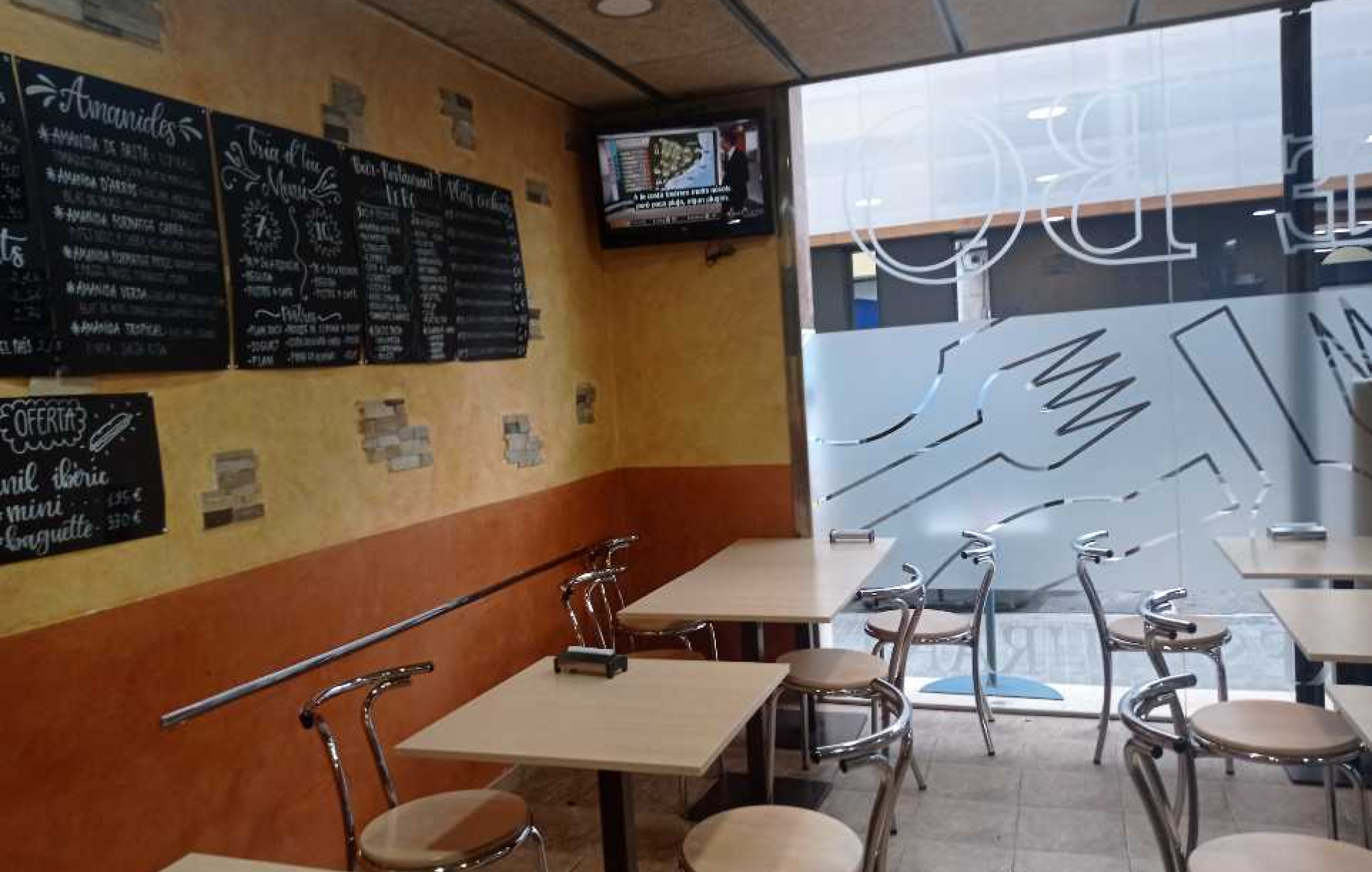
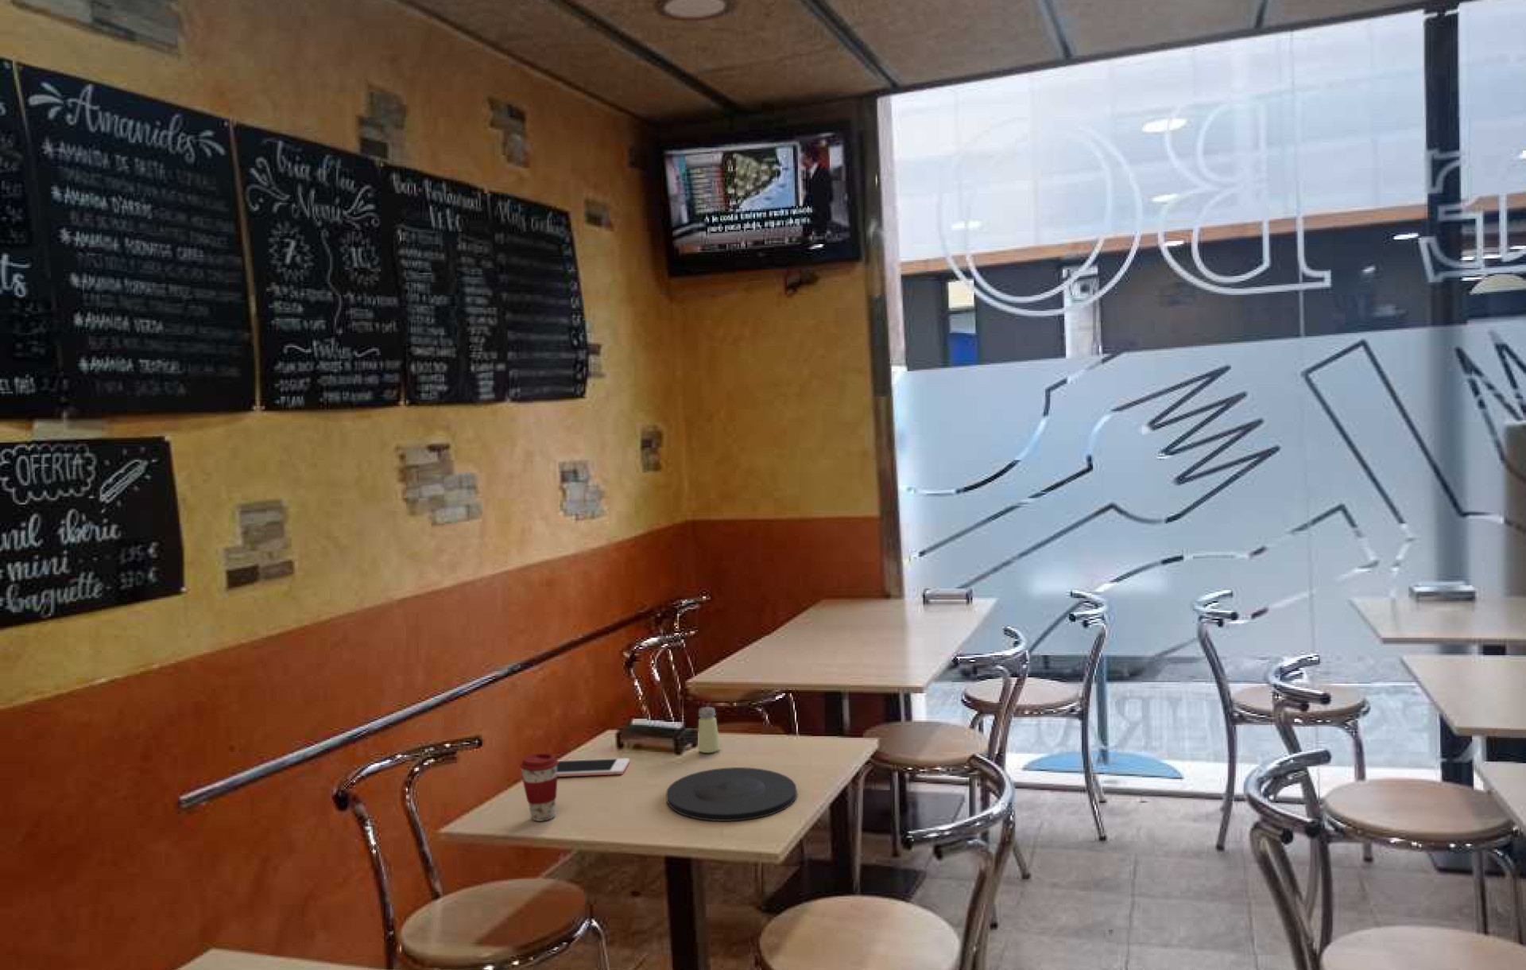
+ cell phone (586, 768)
+ saltshaker (707, 729)
+ plate (731, 788)
+ coffee cup (541, 788)
